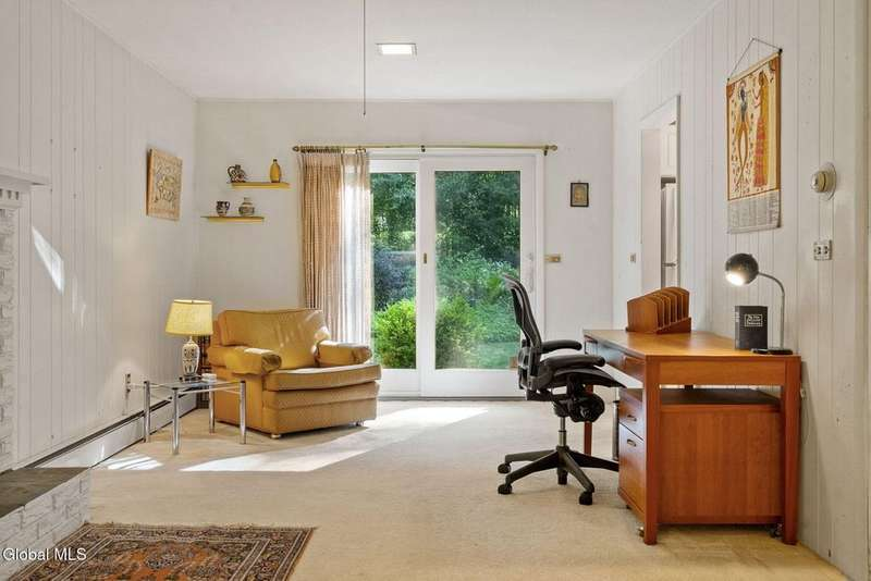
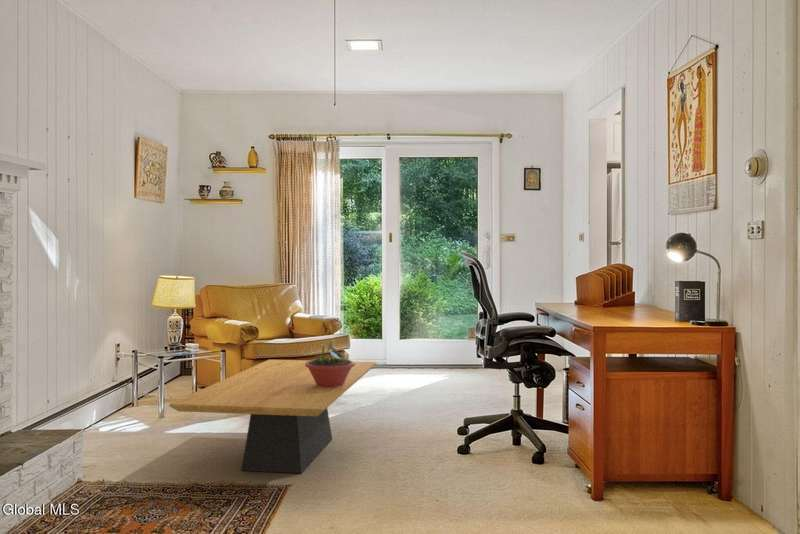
+ potted flower (330, 362)
+ coffee table (290, 416)
